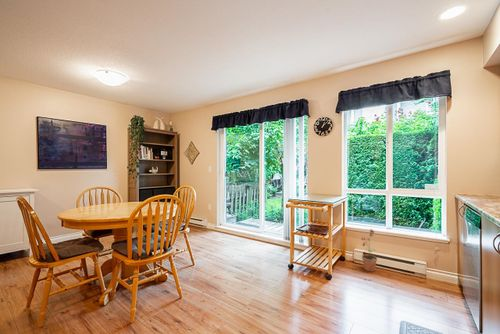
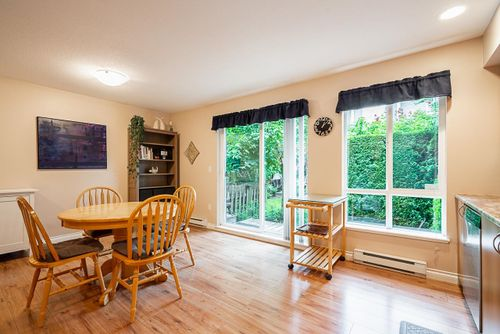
- potted plant (368, 250)
